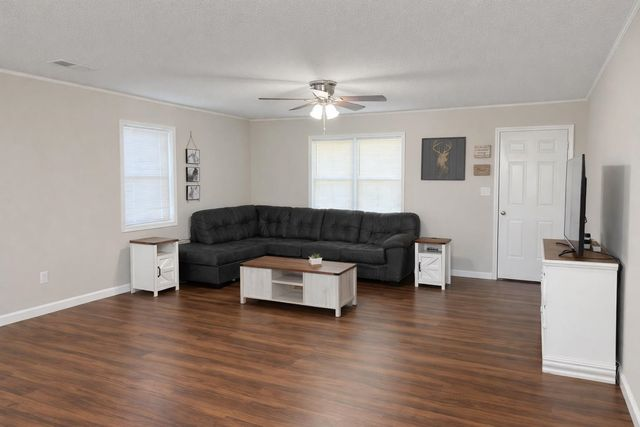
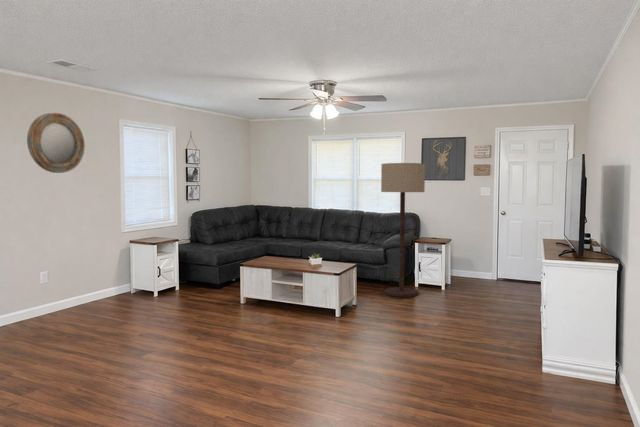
+ floor lamp (402, 229)
+ home mirror (57, 143)
